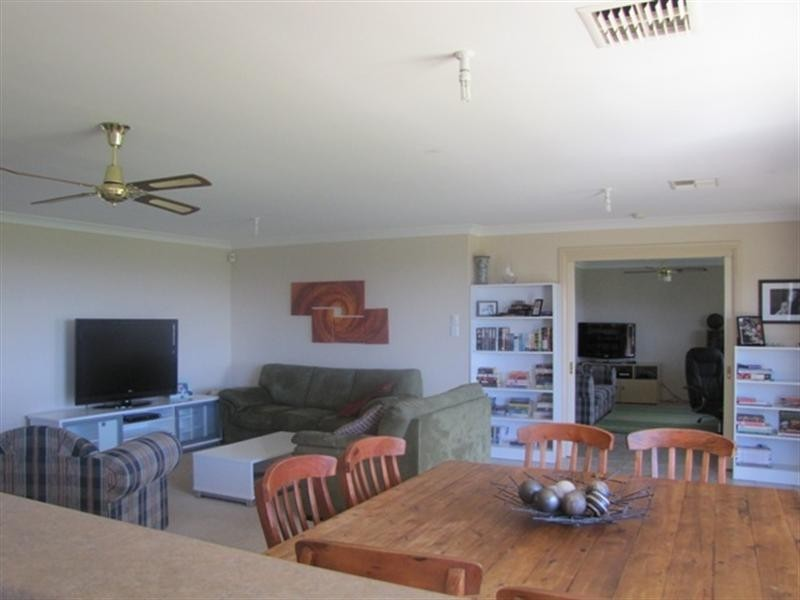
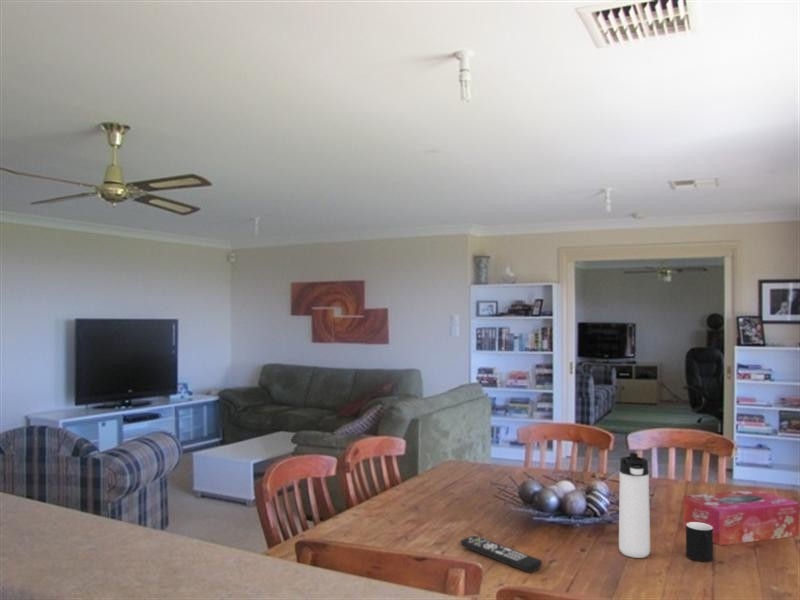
+ tissue box (740, 515)
+ thermos bottle (635, 505)
+ cup (701, 543)
+ remote control (499, 553)
